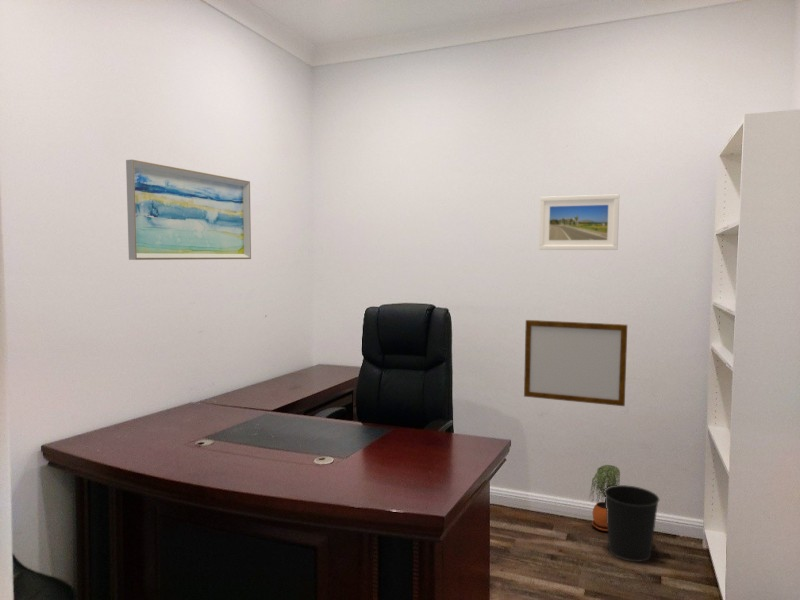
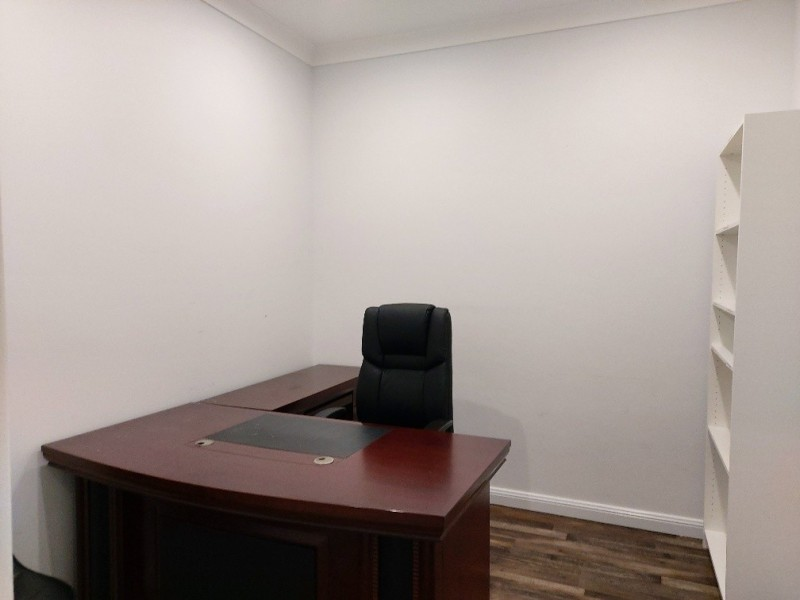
- writing board (574, 361)
- wastebasket (630, 523)
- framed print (578, 223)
- wall art (196, 215)
- potted plant (604, 496)
